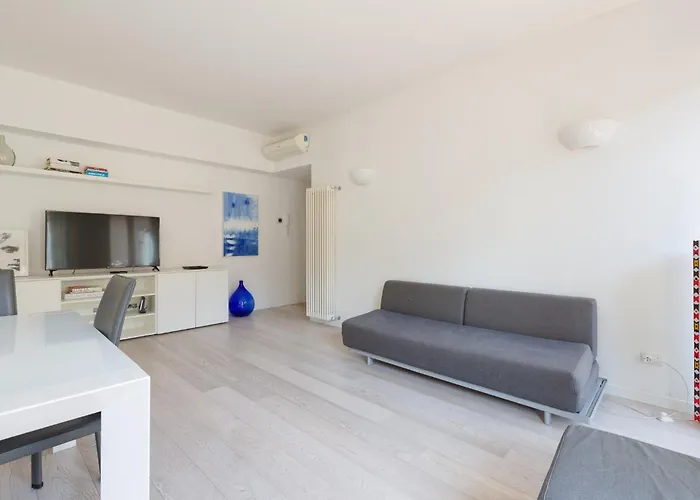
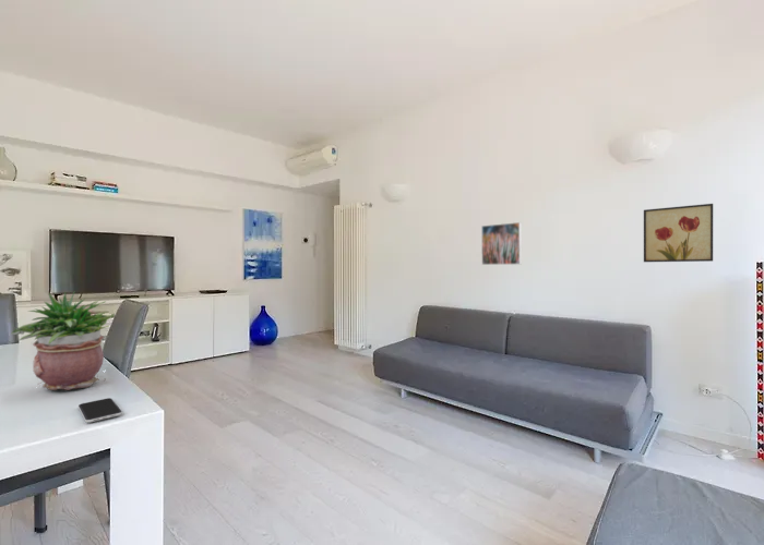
+ smartphone (99, 409)
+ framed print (500, 244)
+ potted plant (71, 339)
+ wall art (677, 234)
